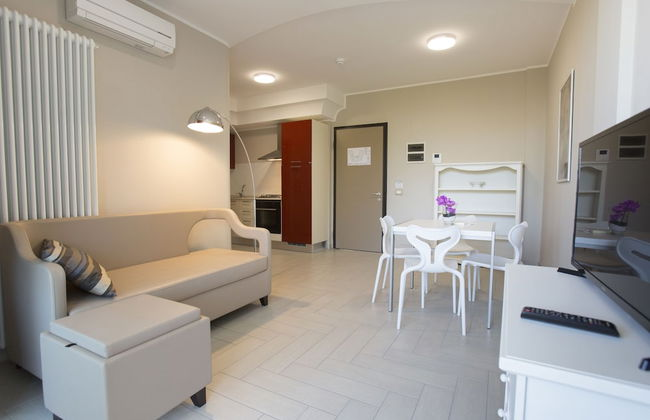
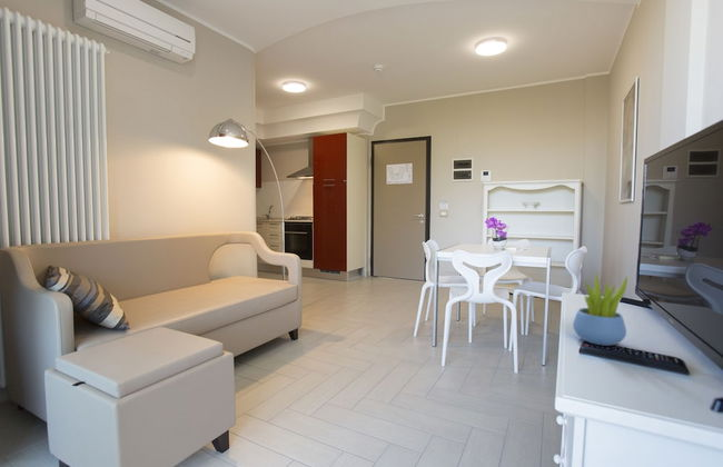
+ succulent plant (601, 307)
